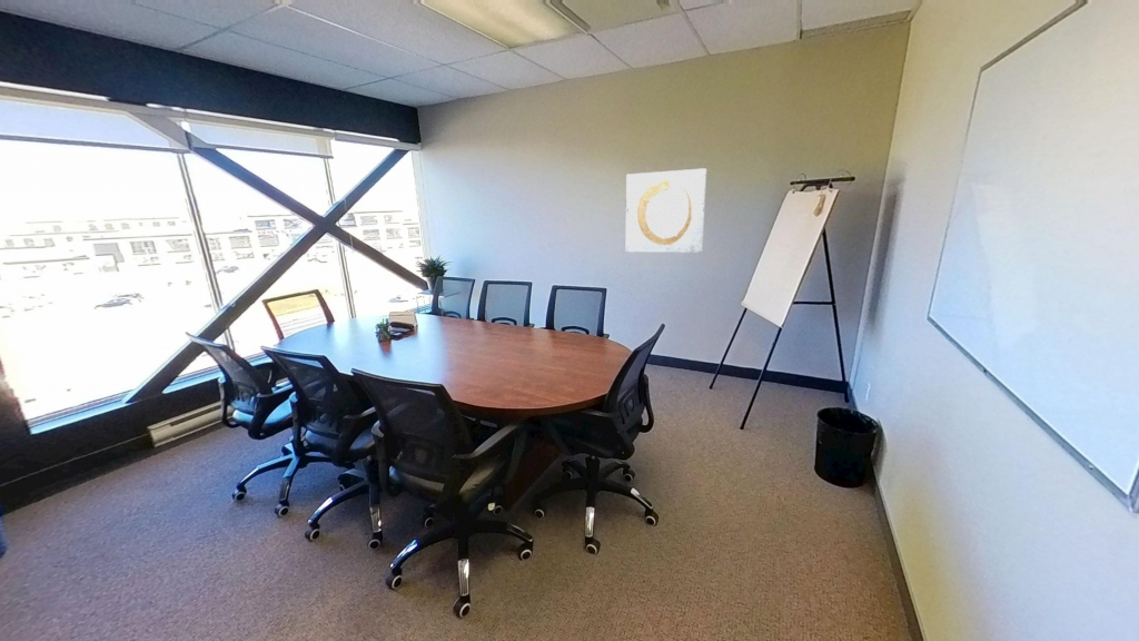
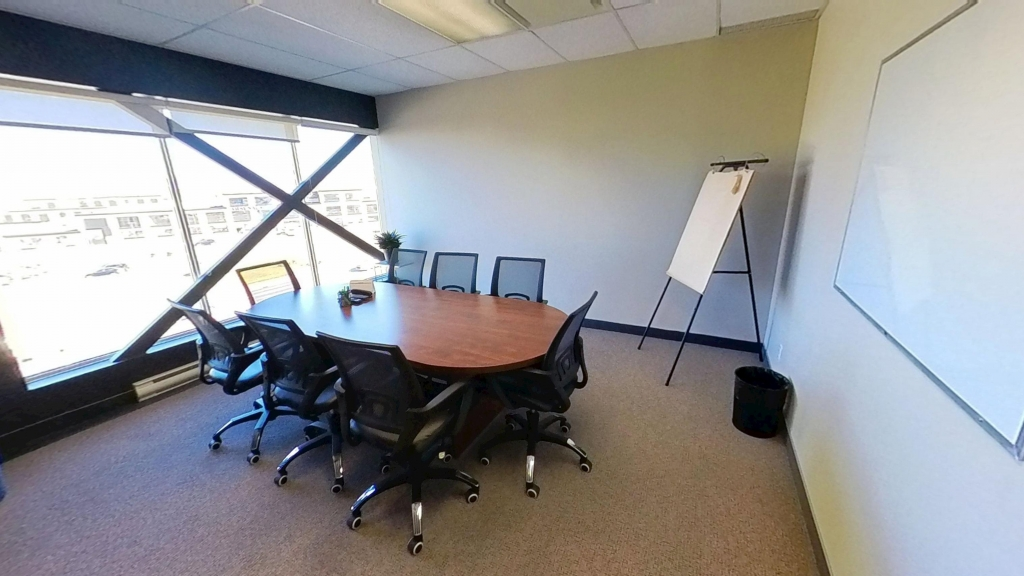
- wall art (663, 213)
